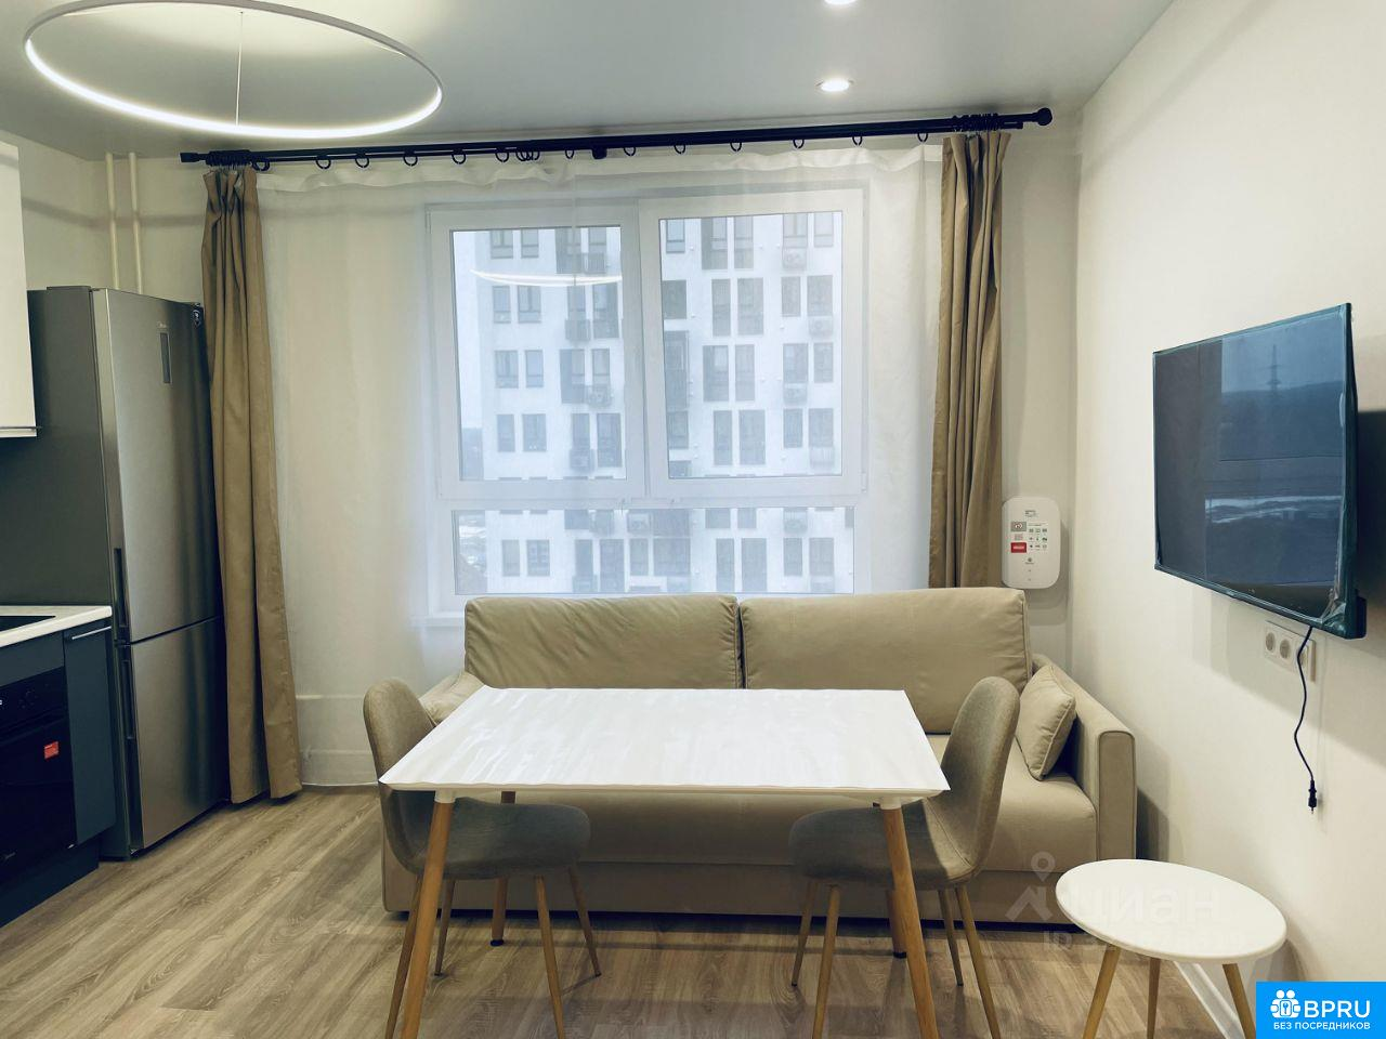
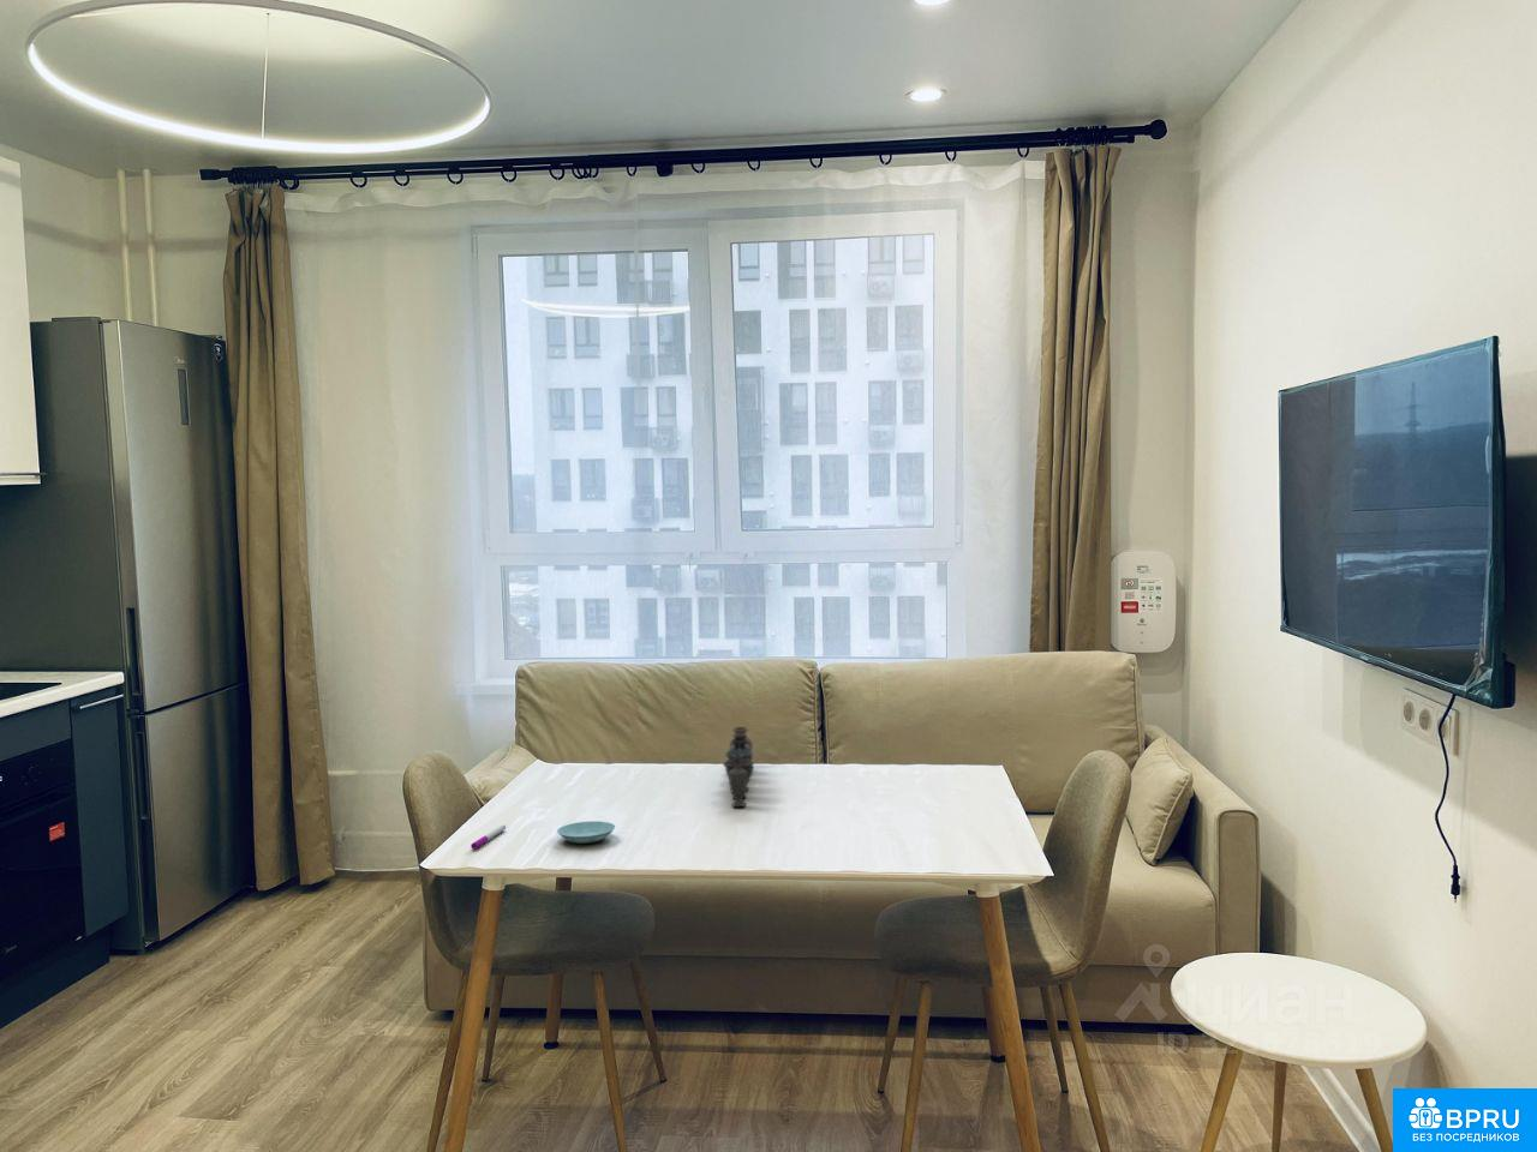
+ saucer (586, 833)
+ pen (489, 835)
+ vase (739, 761)
